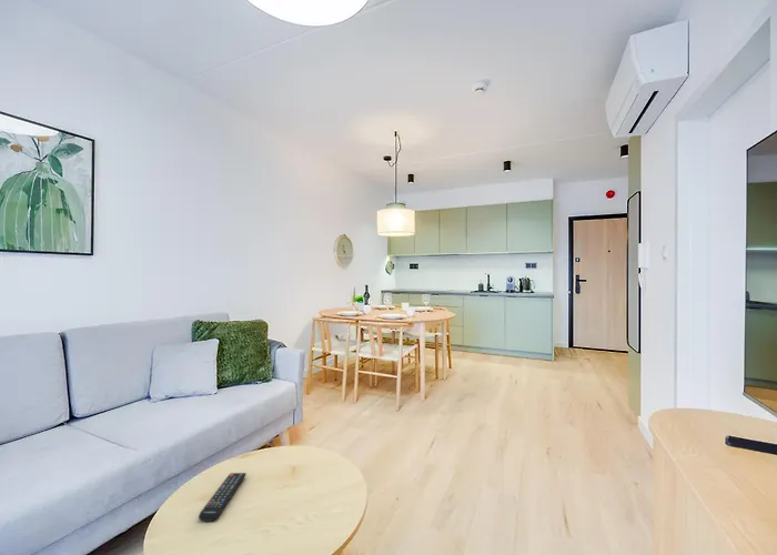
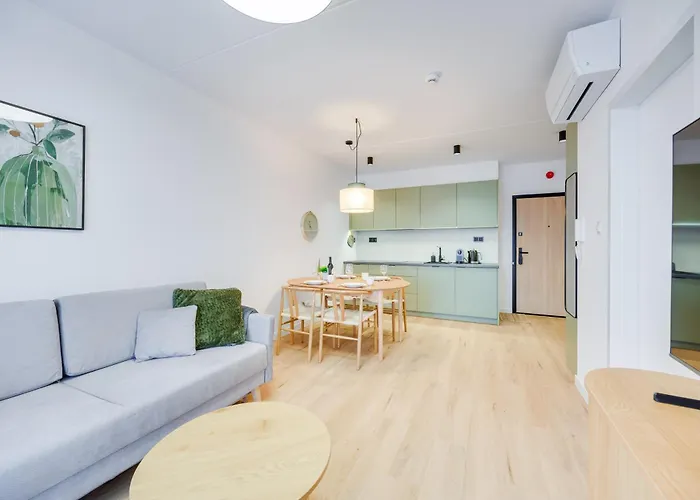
- remote control (224, 494)
